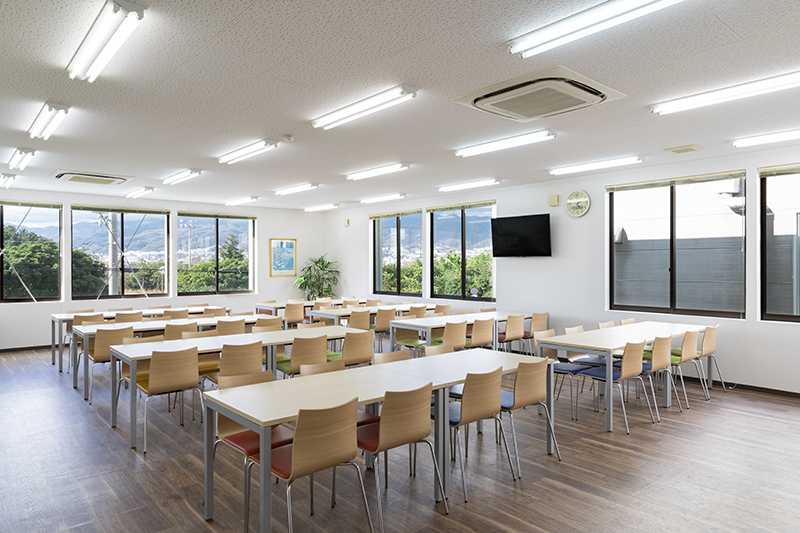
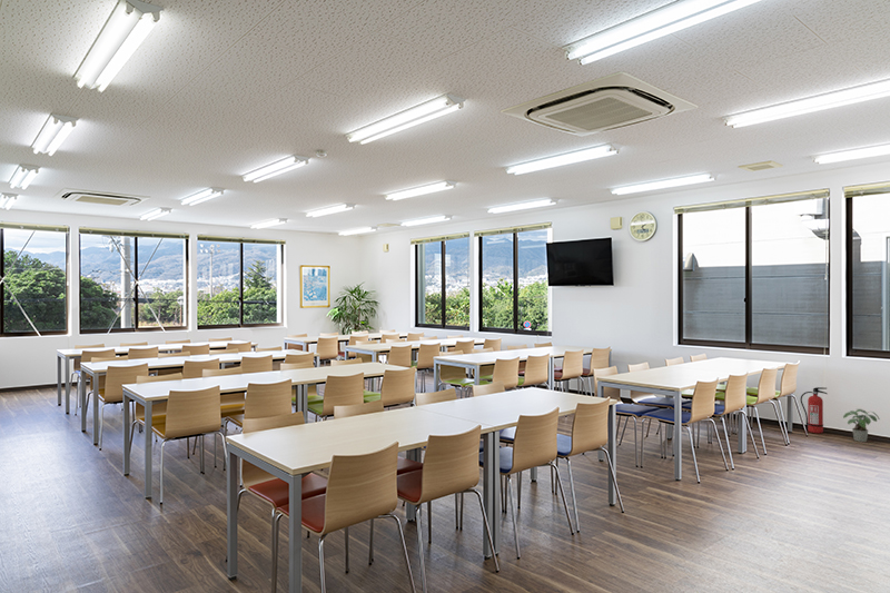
+ fire extinguisher (813, 408)
+ potted plant (859, 425)
